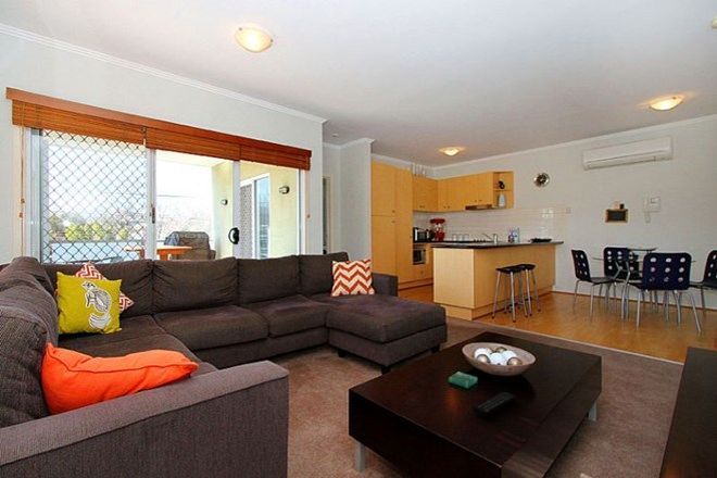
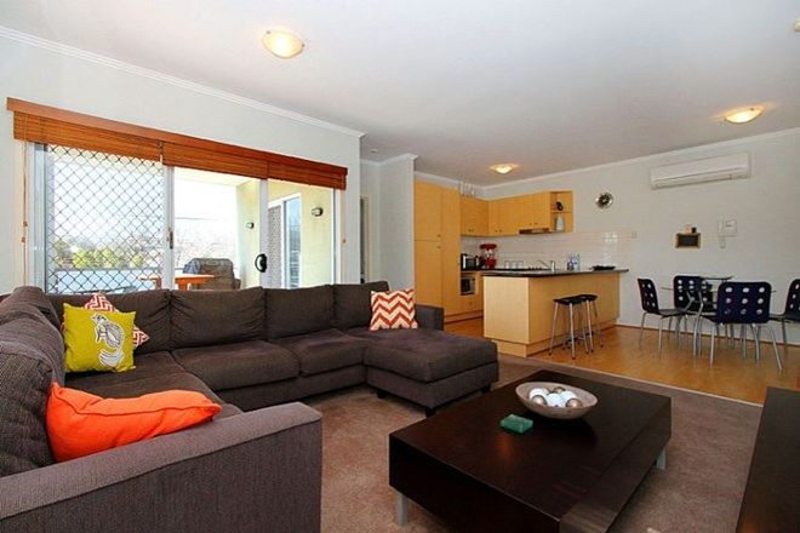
- remote control (495, 403)
